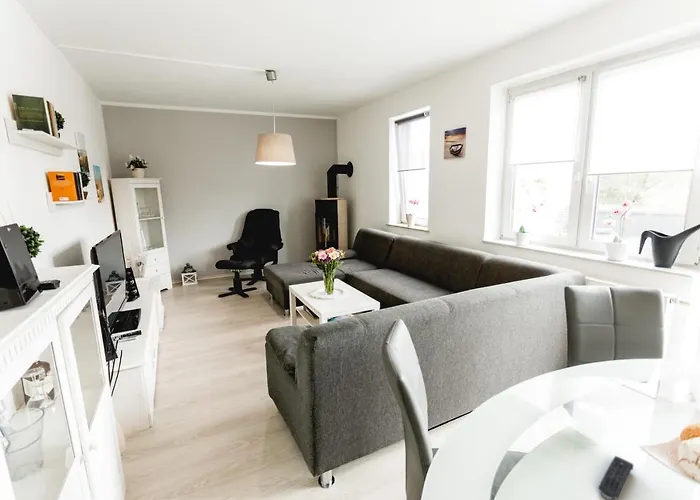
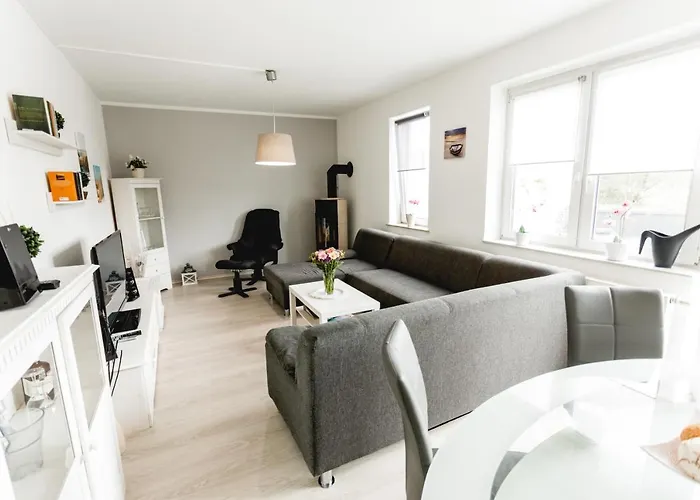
- remote control (615, 477)
